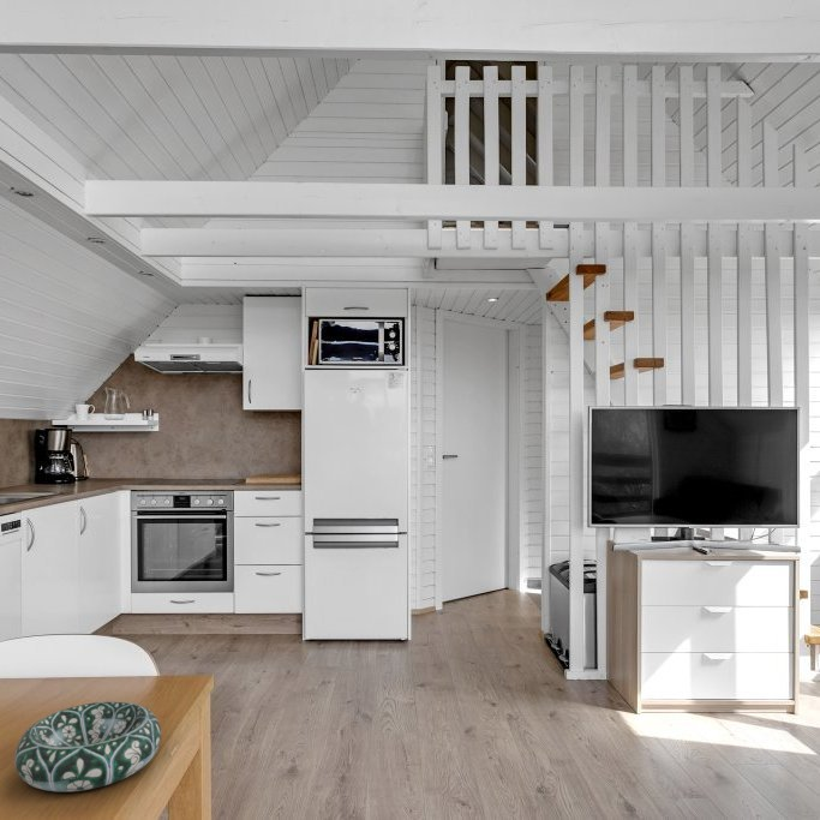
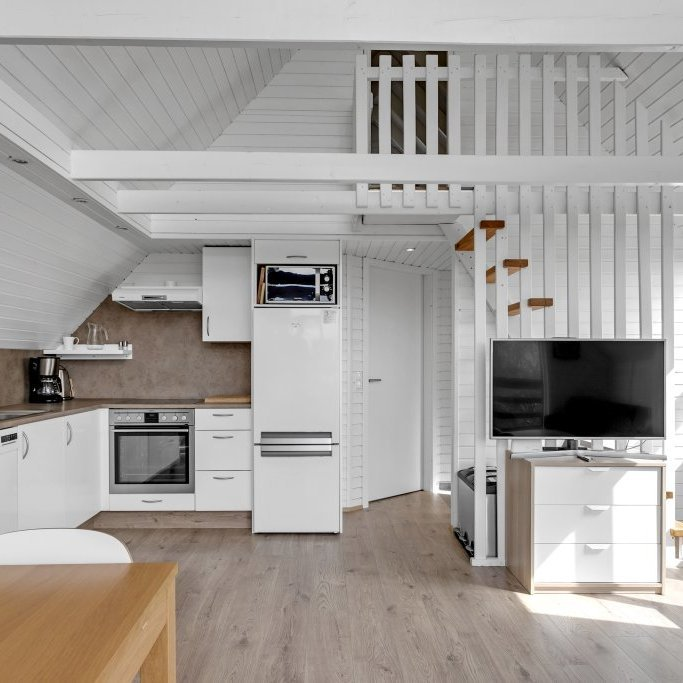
- decorative bowl (90, 744)
